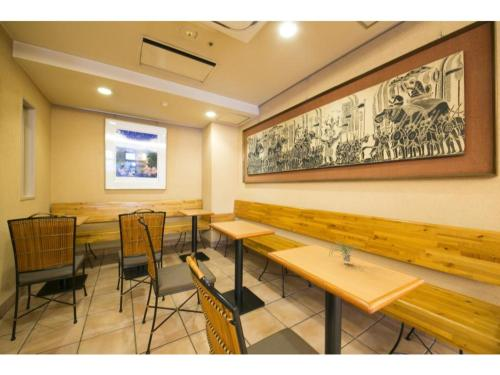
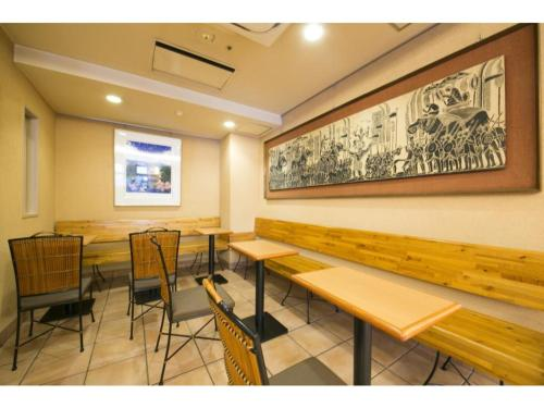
- plant (341, 250)
